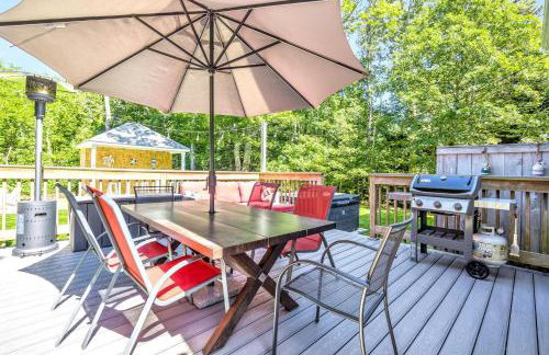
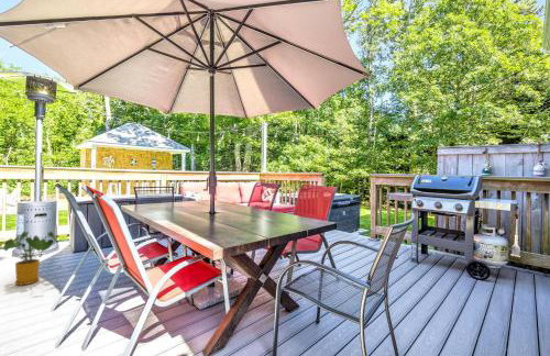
+ house plant (30, 256)
